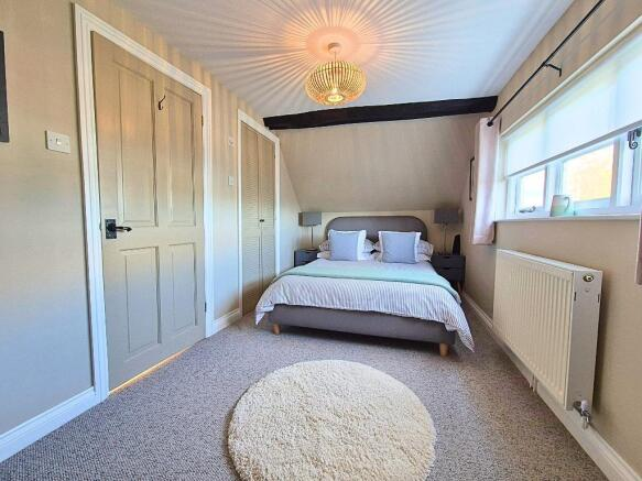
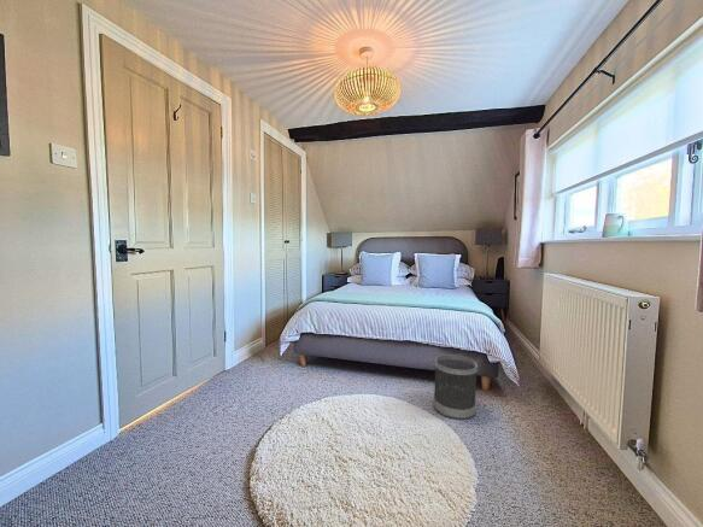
+ wastebasket (455, 385)
